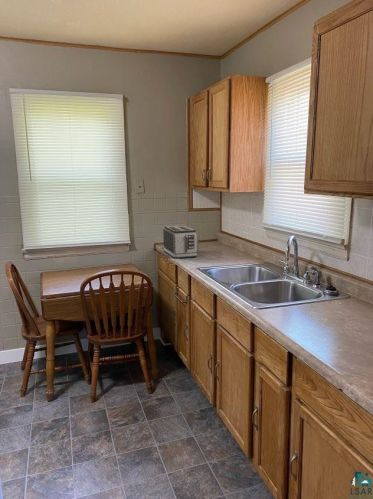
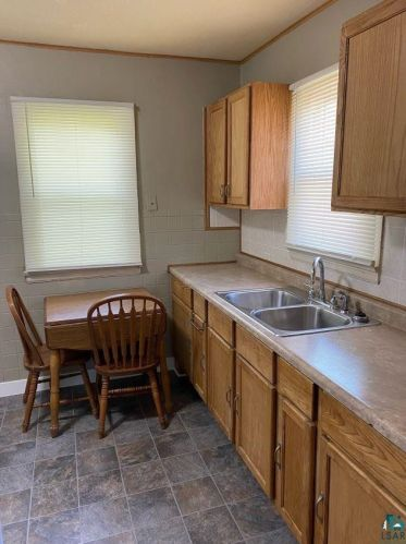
- toaster (180, 241)
